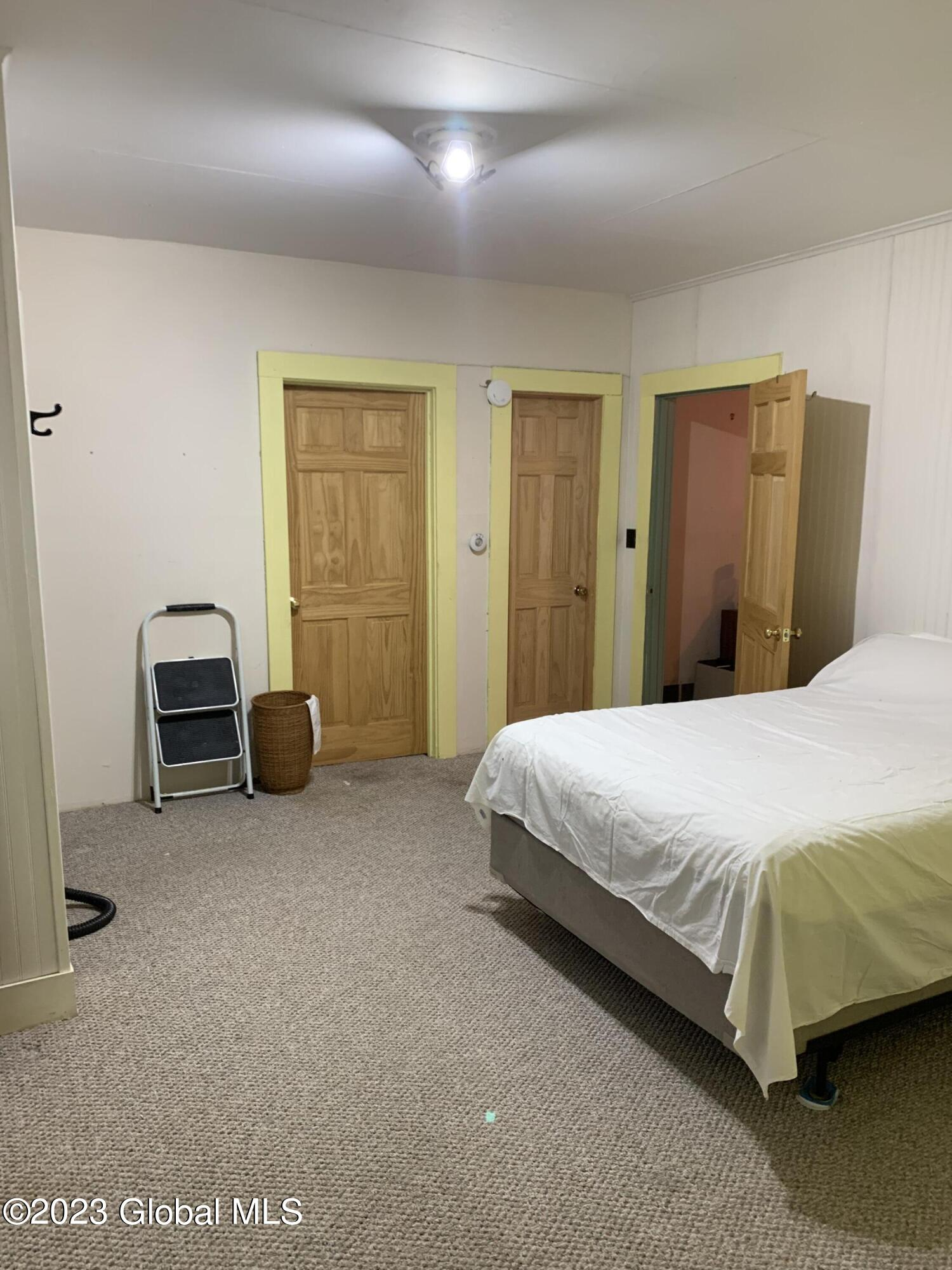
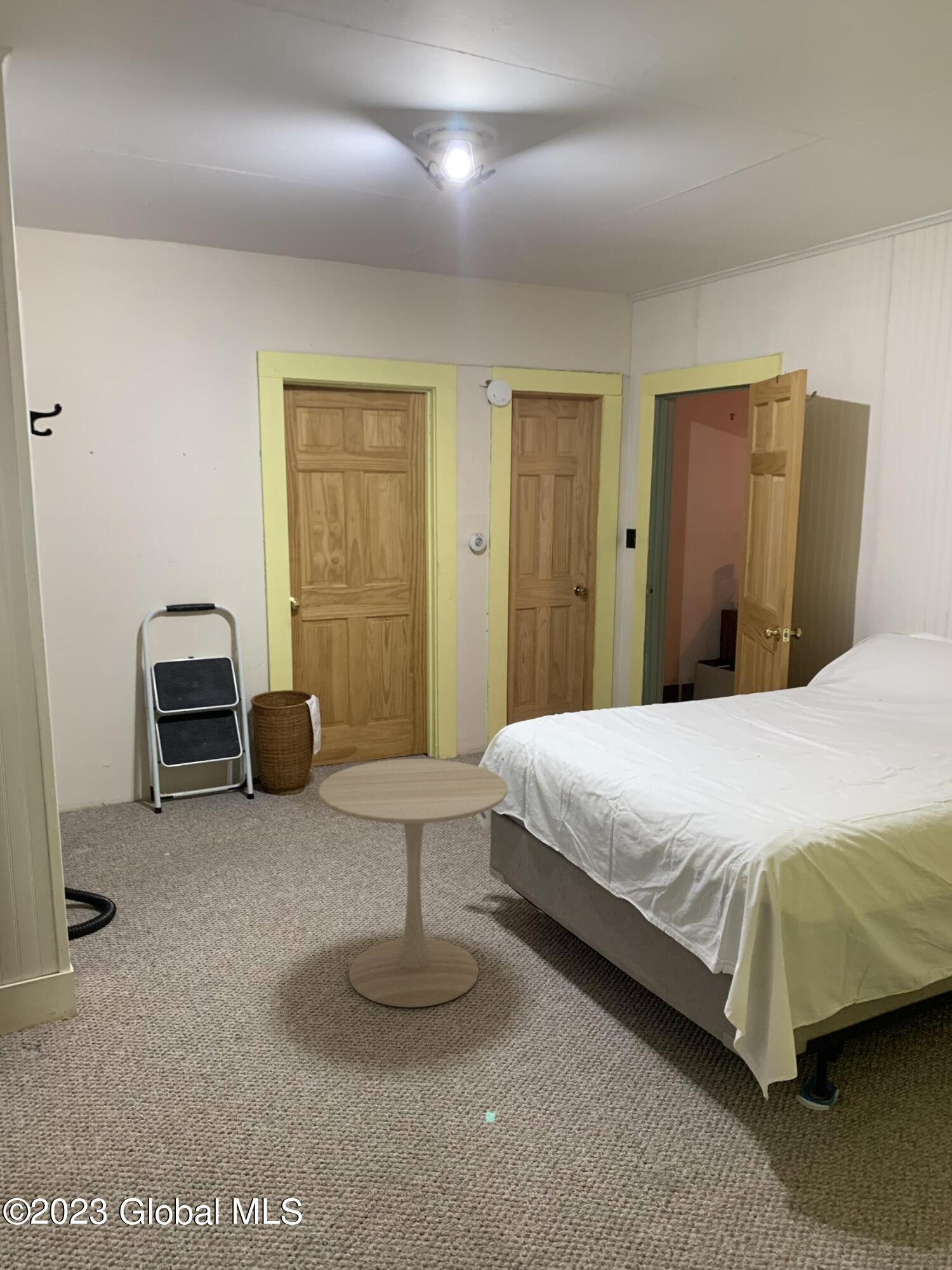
+ side table (414, 880)
